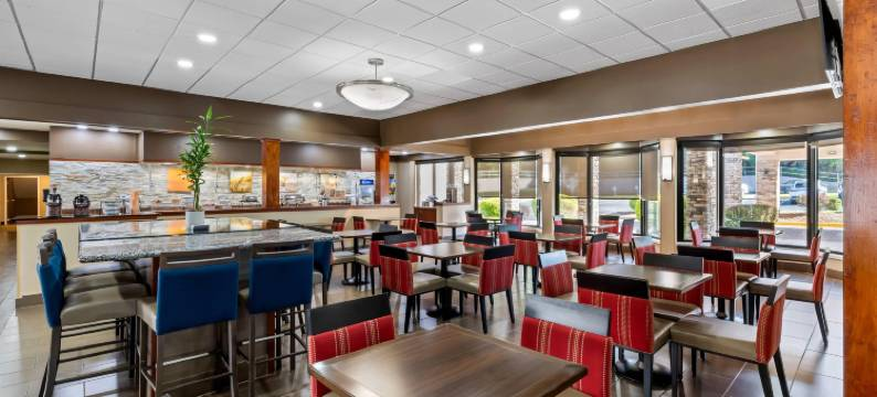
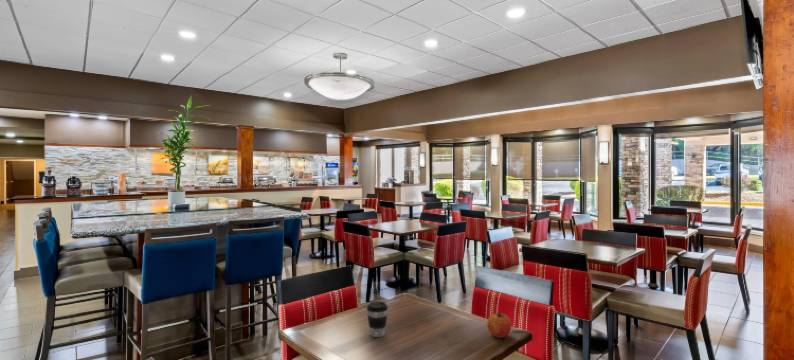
+ apple (499, 323)
+ coffee cup (377, 319)
